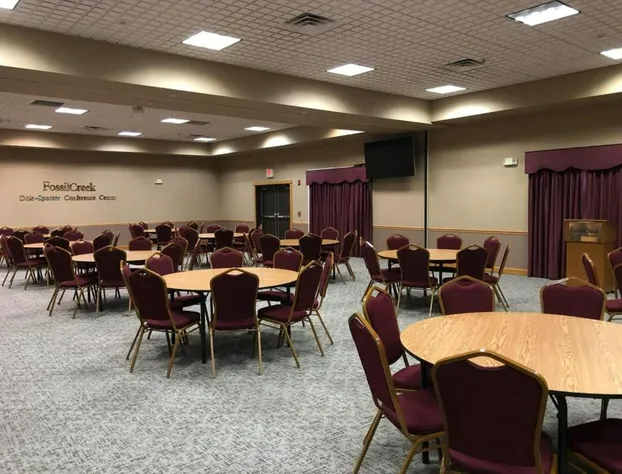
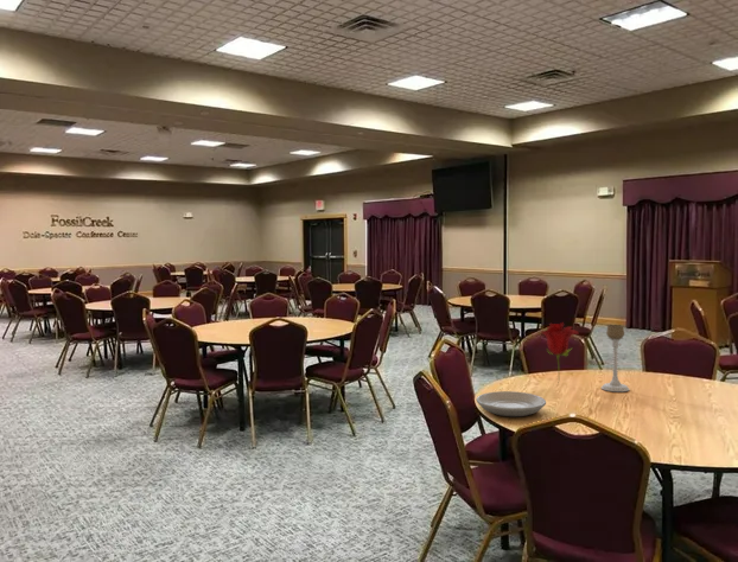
+ flower (559, 352)
+ candle holder (615, 357)
+ plate (510, 404)
